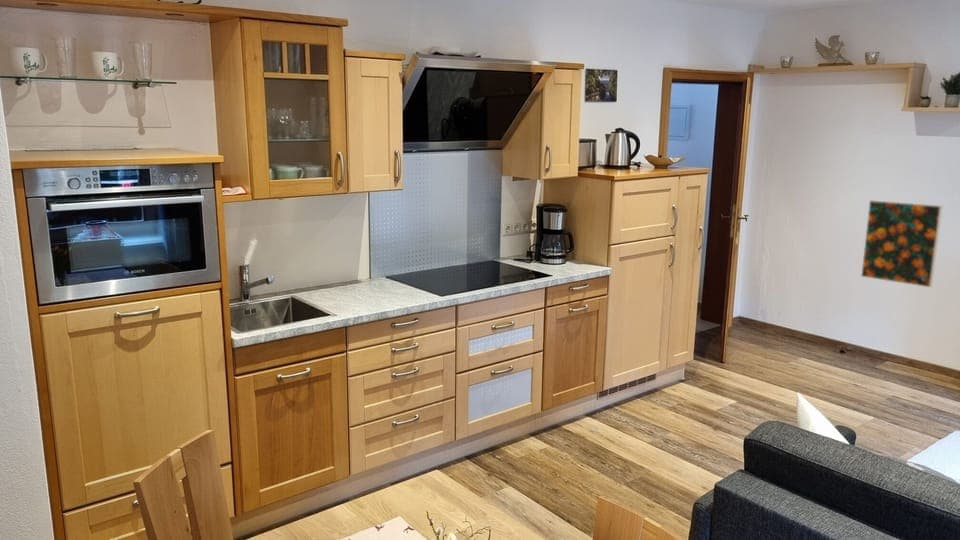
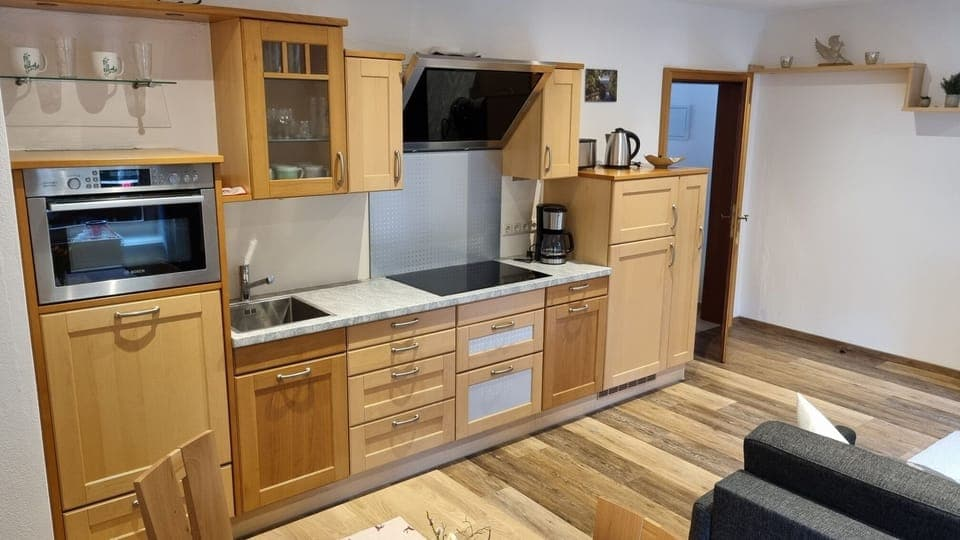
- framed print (900, 242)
